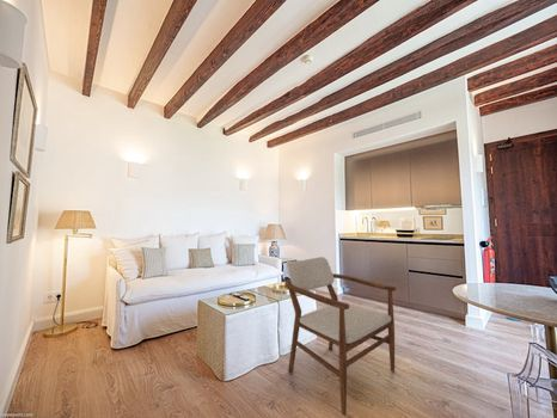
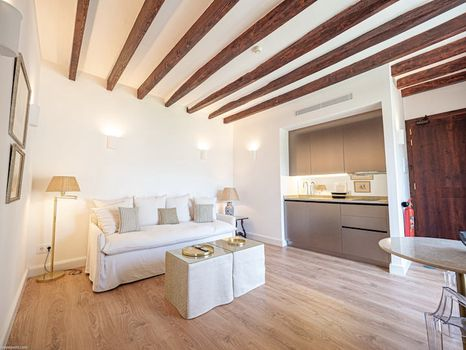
- armchair (332, 315)
